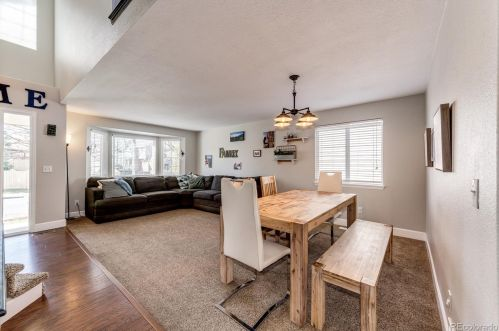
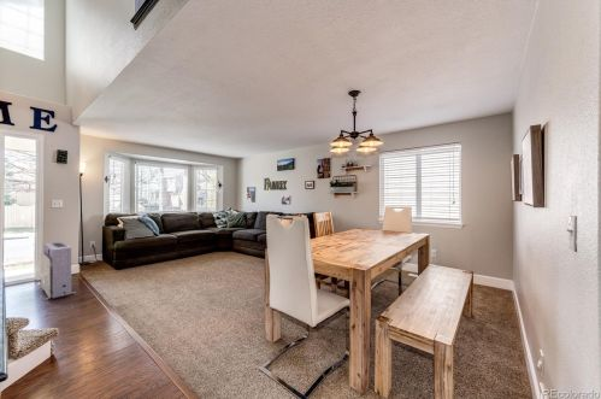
+ air purifier (57, 268)
